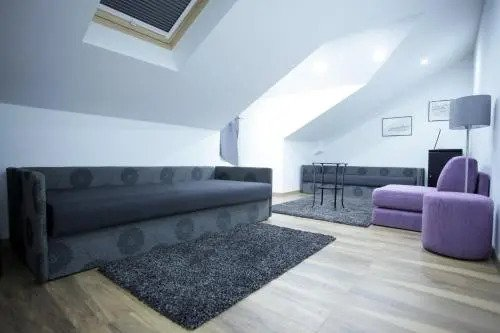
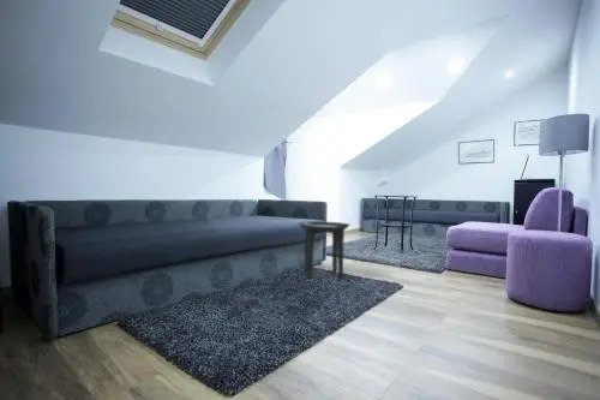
+ side table (332, 249)
